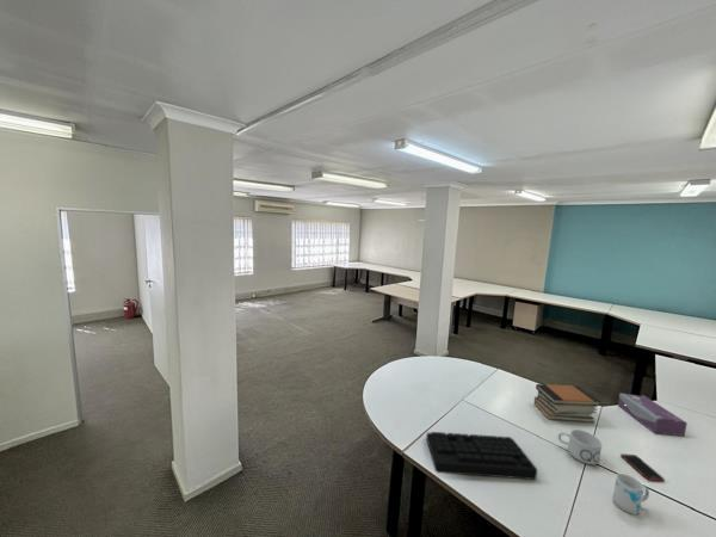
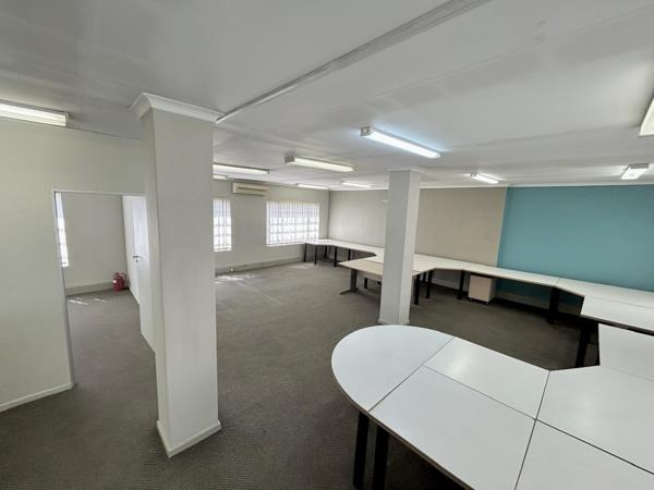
- cell phone (641, 467)
- mug (578, 444)
- tissue box (649, 413)
- book stack (564, 402)
- mug (632, 493)
- keyboard (477, 450)
